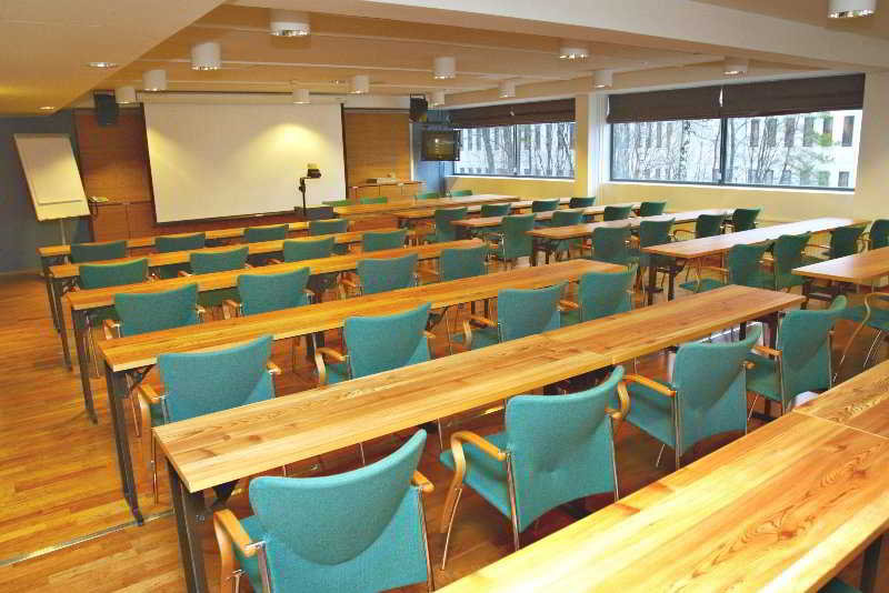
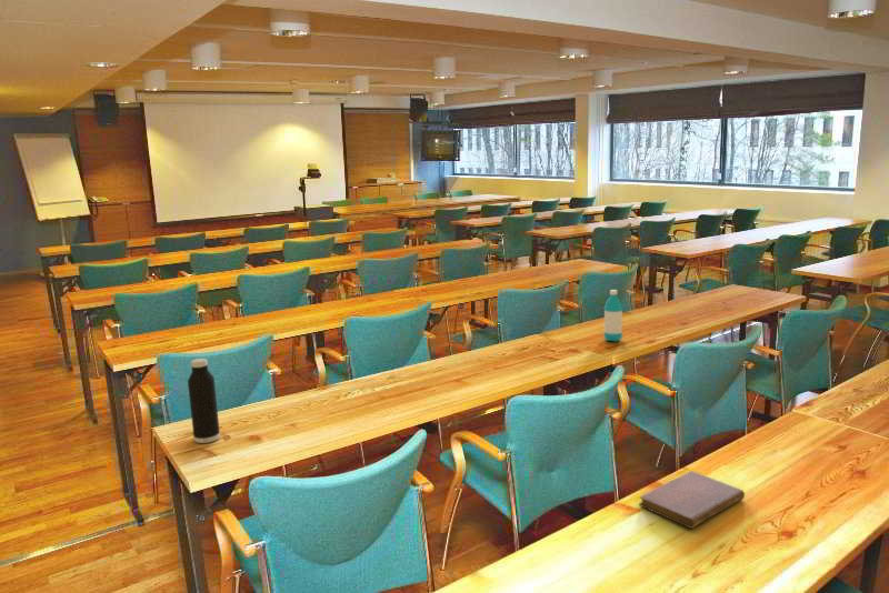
+ water bottle (202, 400)
+ water bottle (612, 314)
+ notebook (691, 497)
